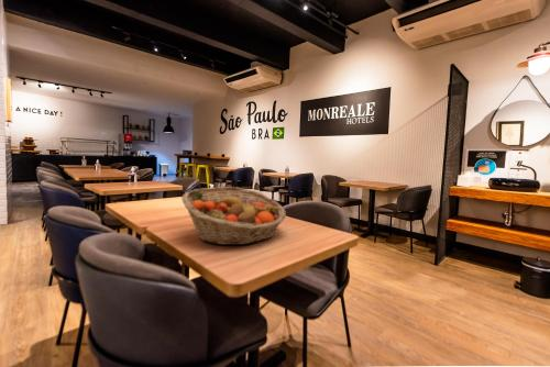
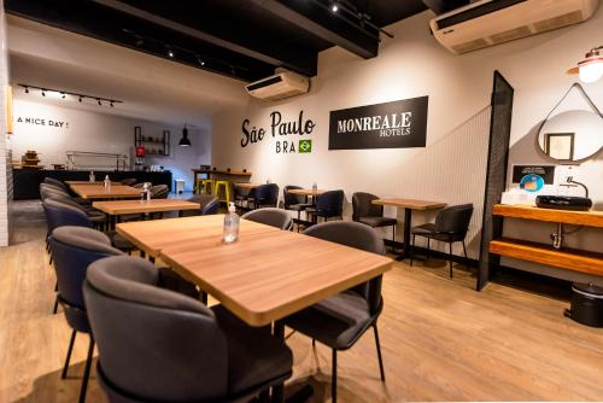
- fruit basket (235, 212)
